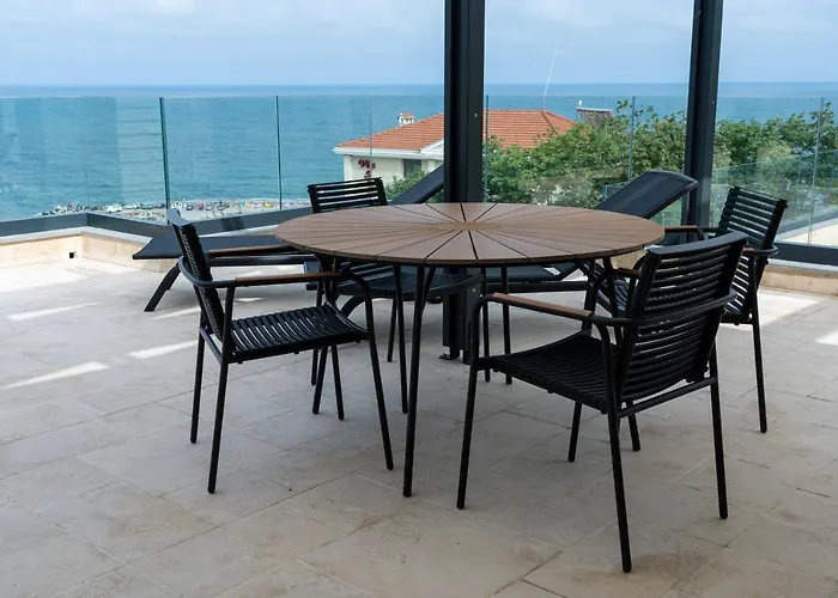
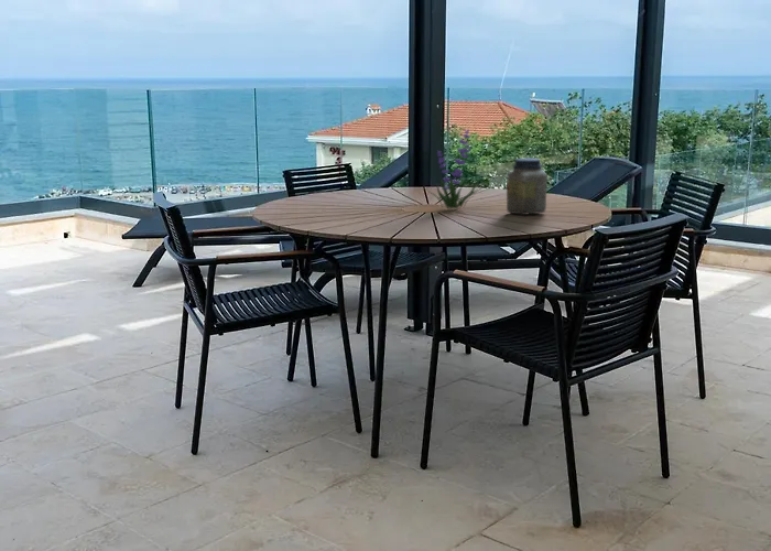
+ plant (455, 170)
+ jar (526, 185)
